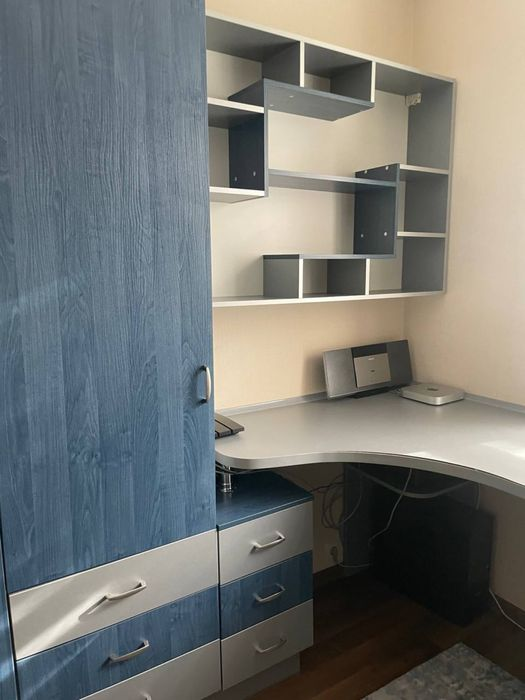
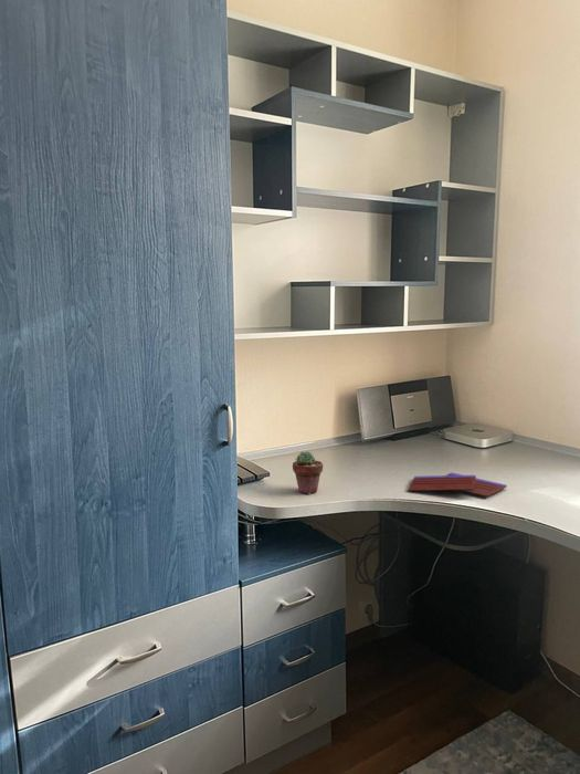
+ potted succulent (307, 471)
+ book (450, 482)
